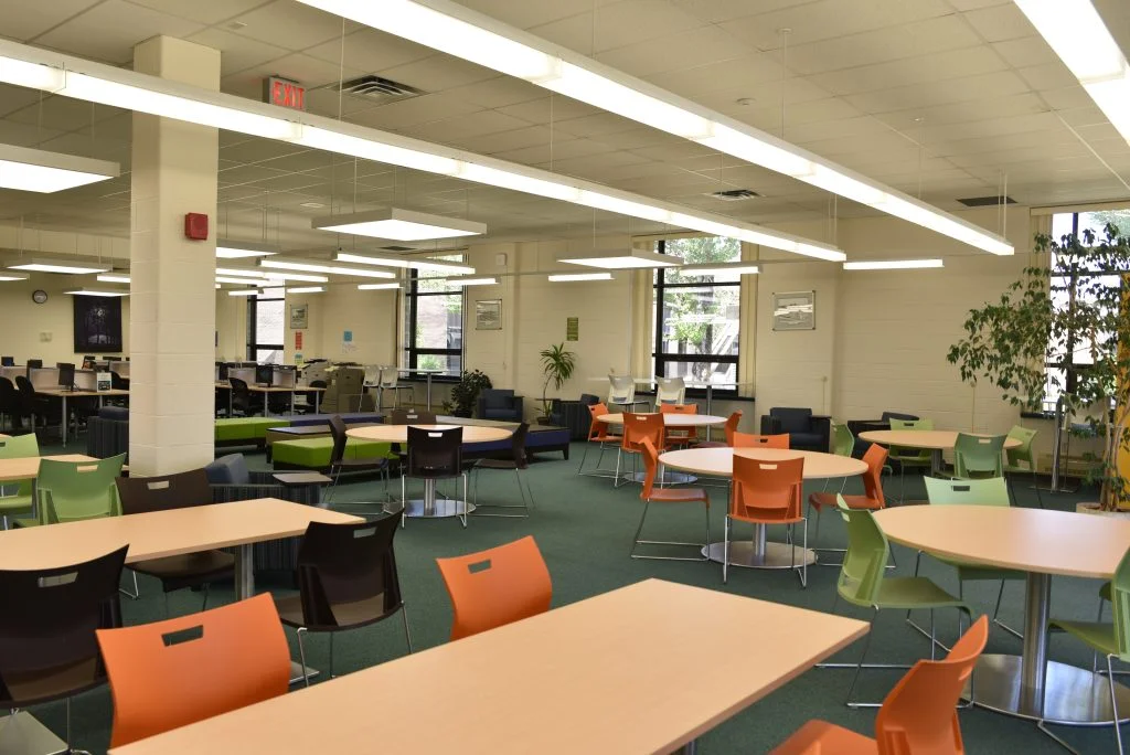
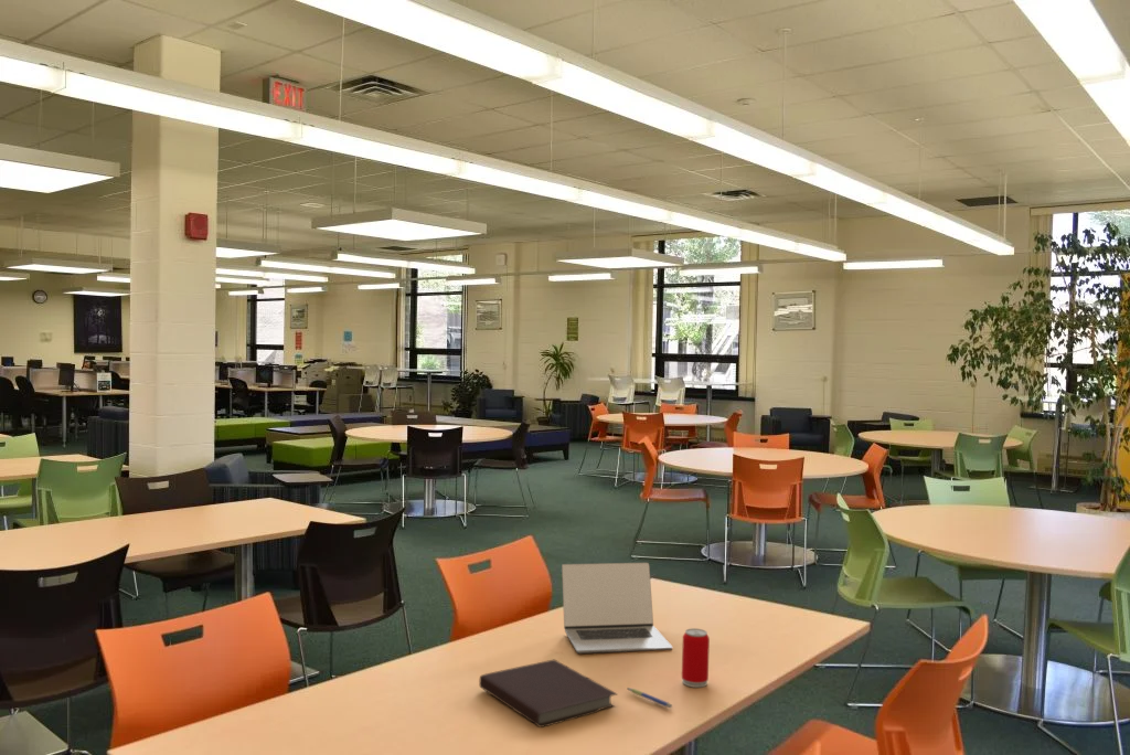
+ laptop (615, 605)
+ beverage can (695, 657)
+ pen (648, 696)
+ notebook (546, 691)
